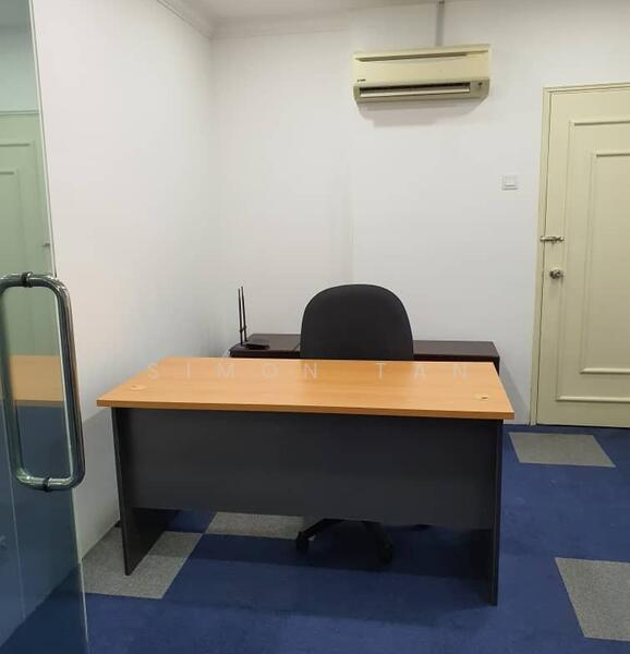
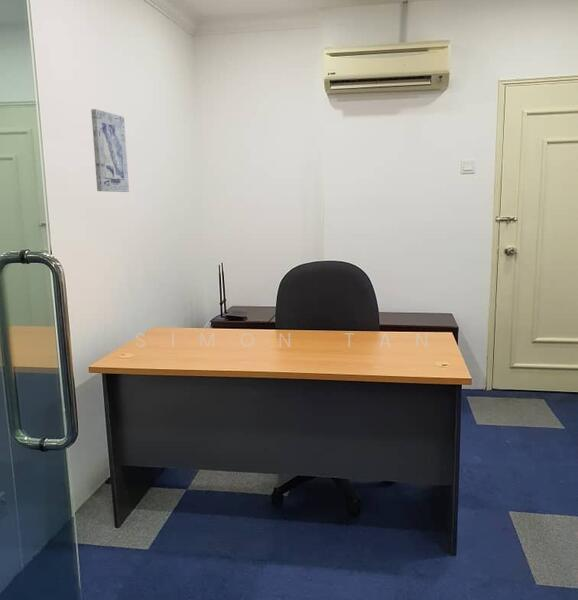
+ wall art (111, 152)
